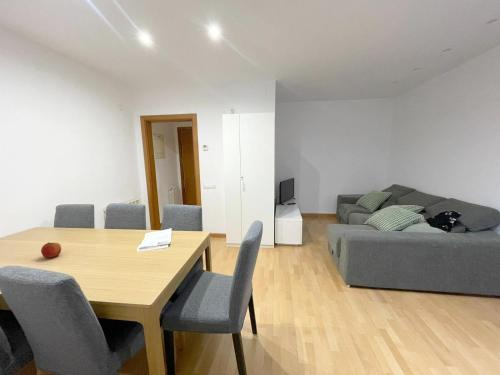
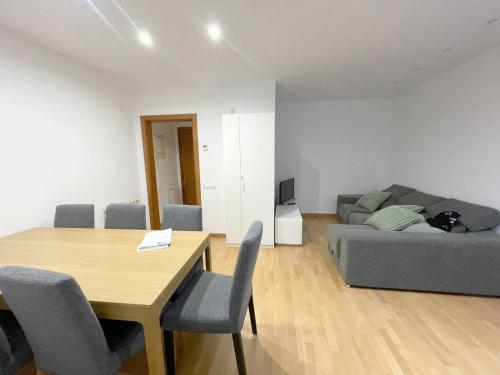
- fruit (51, 249)
